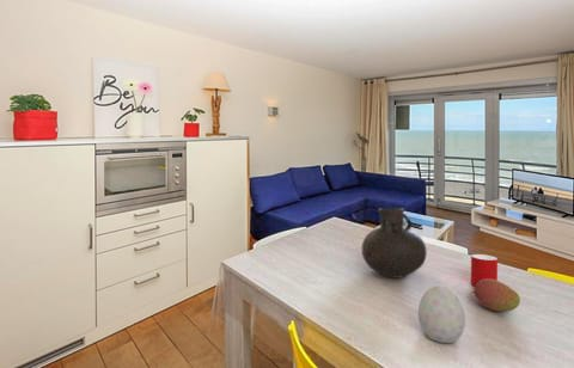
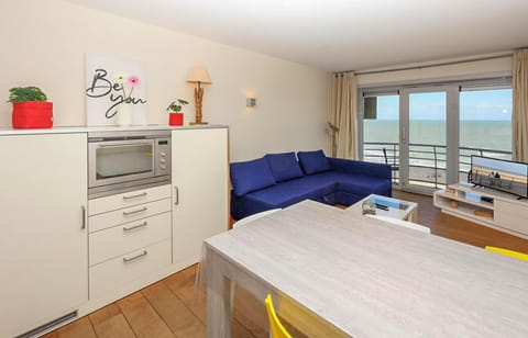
- cup (486, 270)
- decorative egg (440, 309)
- vase (392, 241)
- fruit (494, 294)
